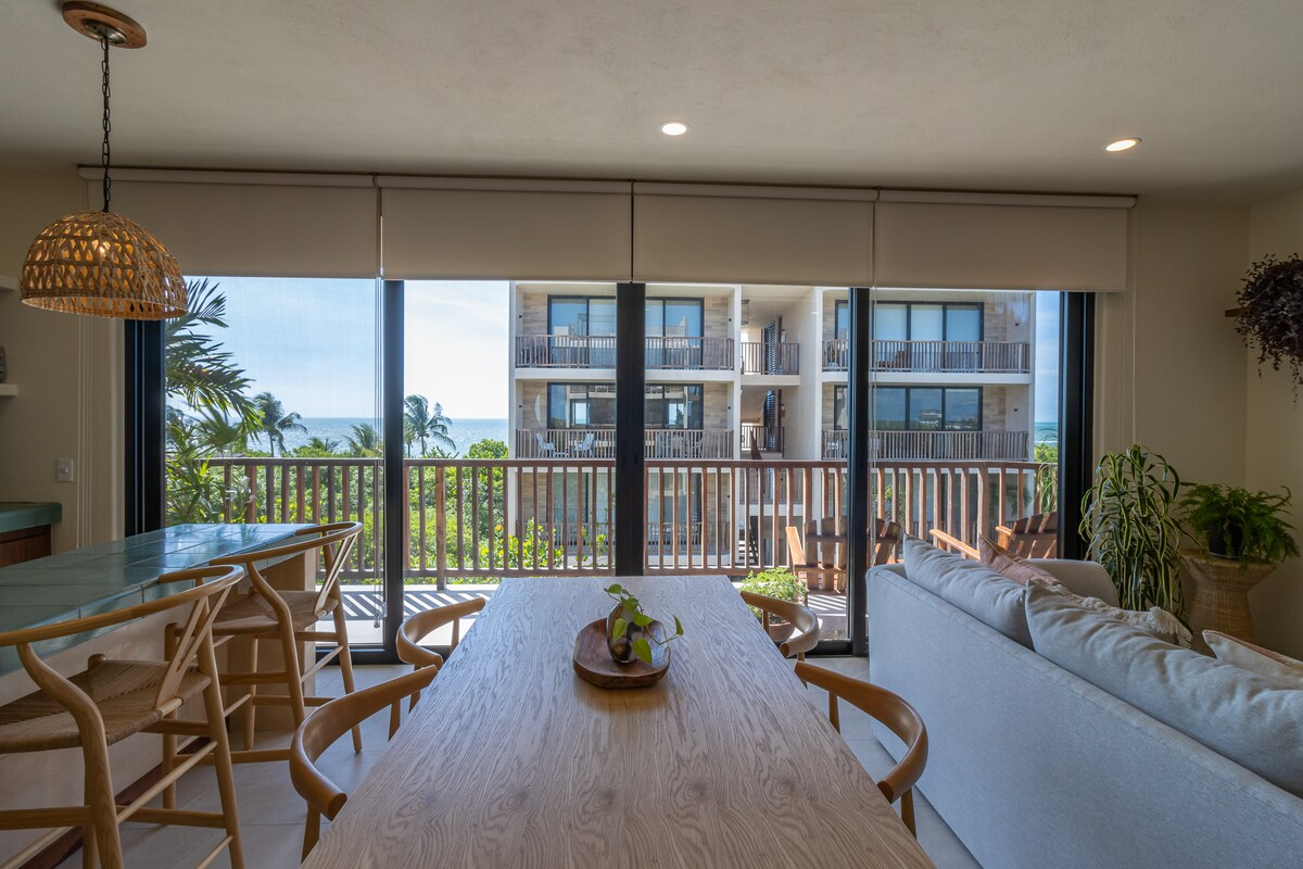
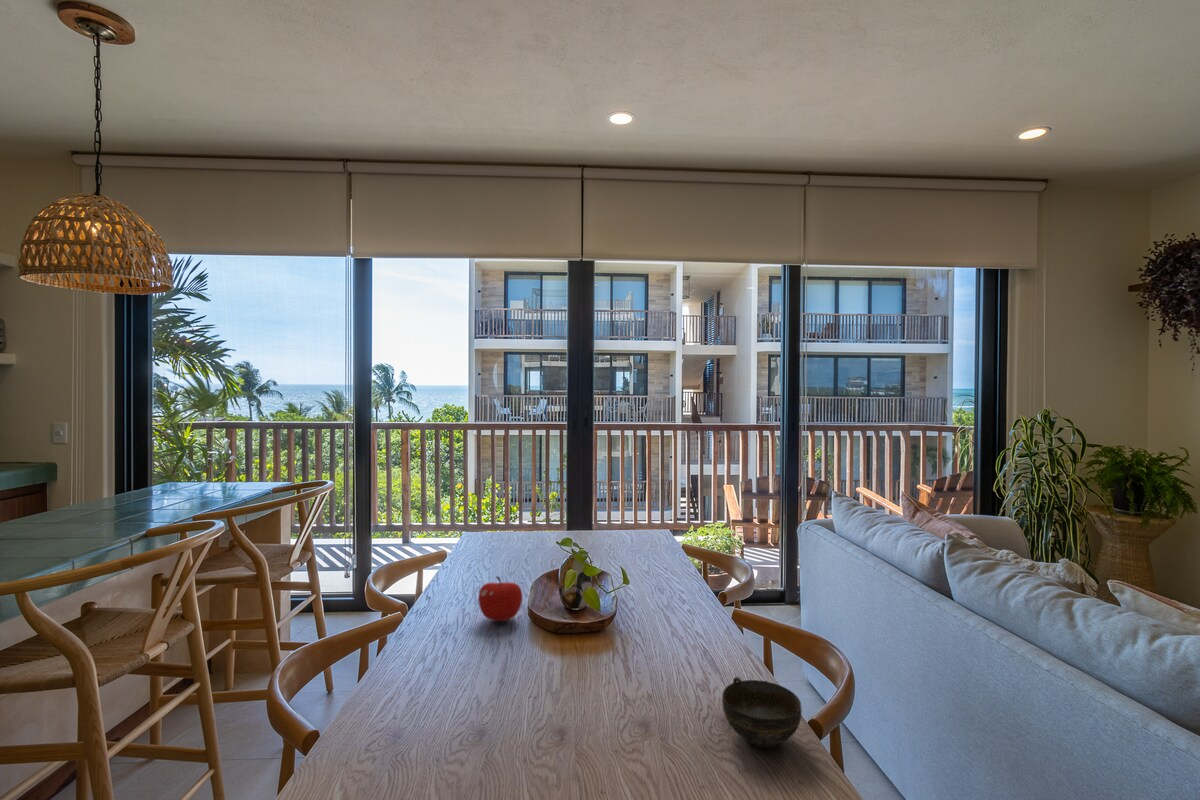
+ cup (756, 713)
+ fruit (500, 597)
